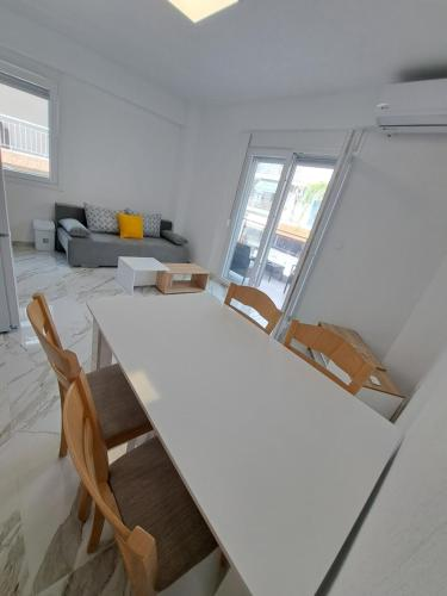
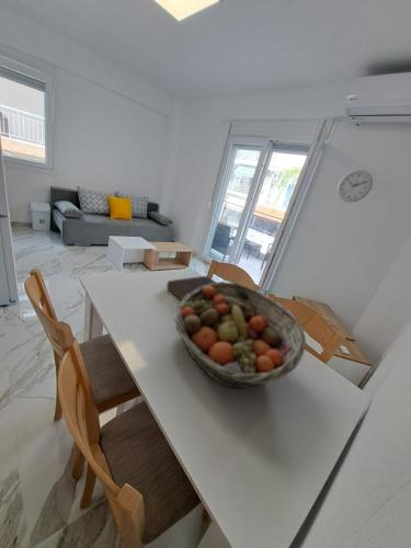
+ wall clock (353, 185)
+ book (196, 288)
+ fruit basket (233, 328)
